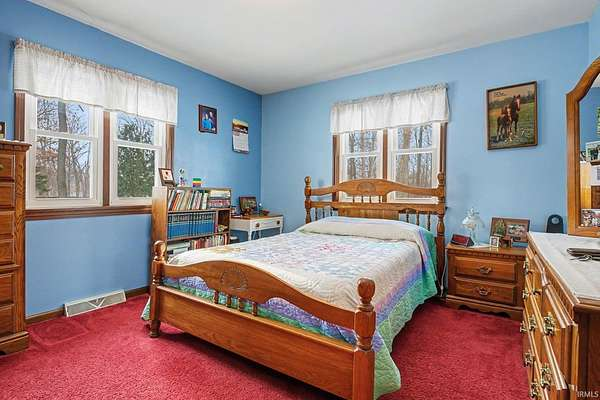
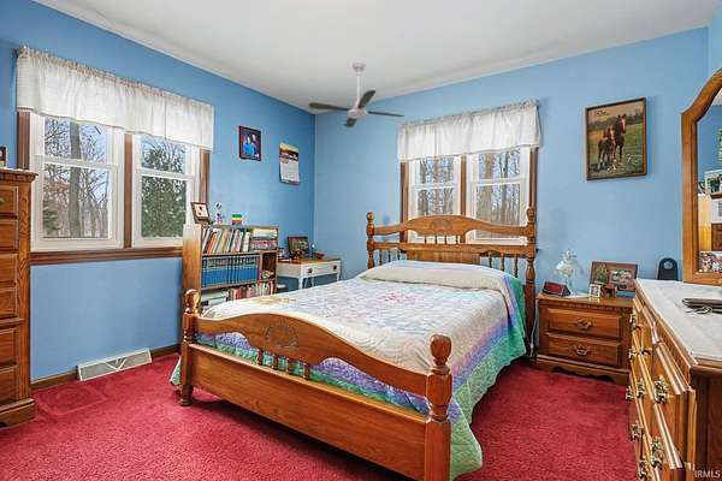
+ ceiling fan (357, 90)
